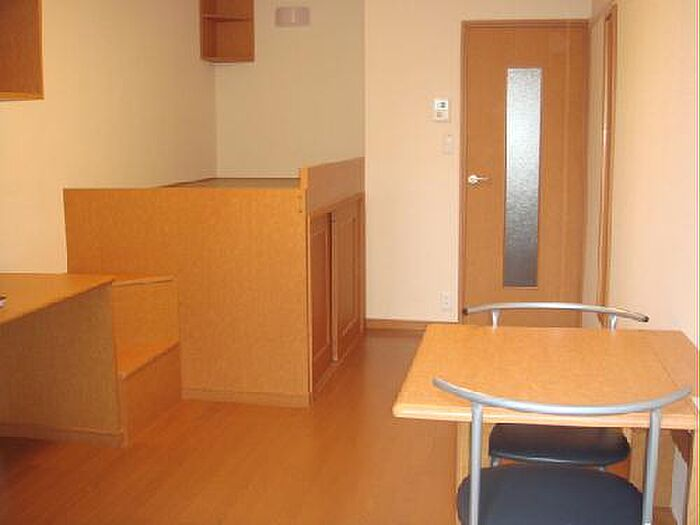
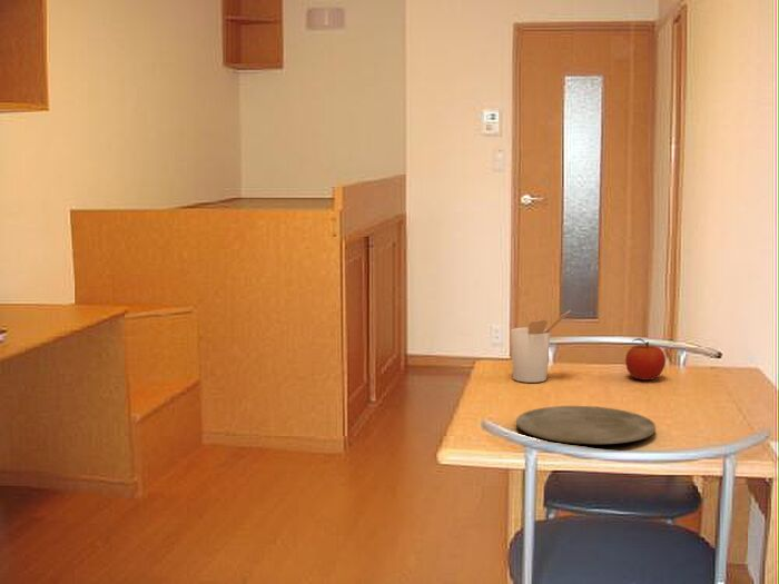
+ fruit (645, 358)
+ plate (584, 426)
+ utensil holder (541, 343)
